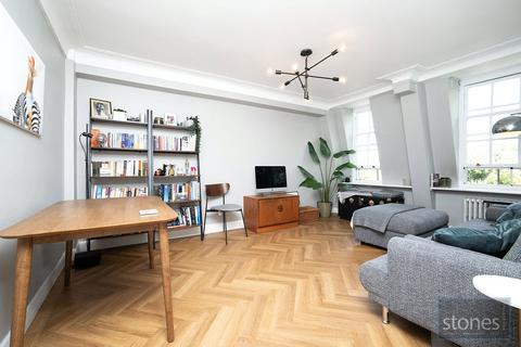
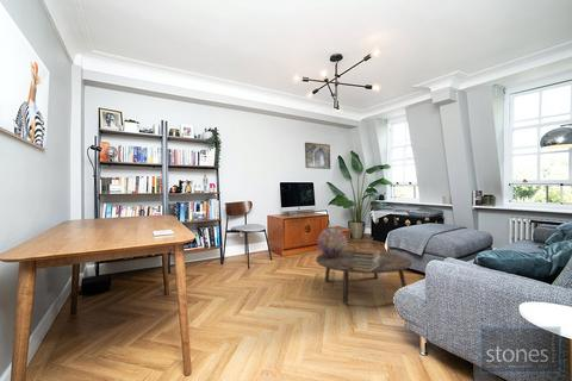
+ coffee table (361, 273)
+ book stack (367, 258)
+ decorative globe (331, 242)
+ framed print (317, 156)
